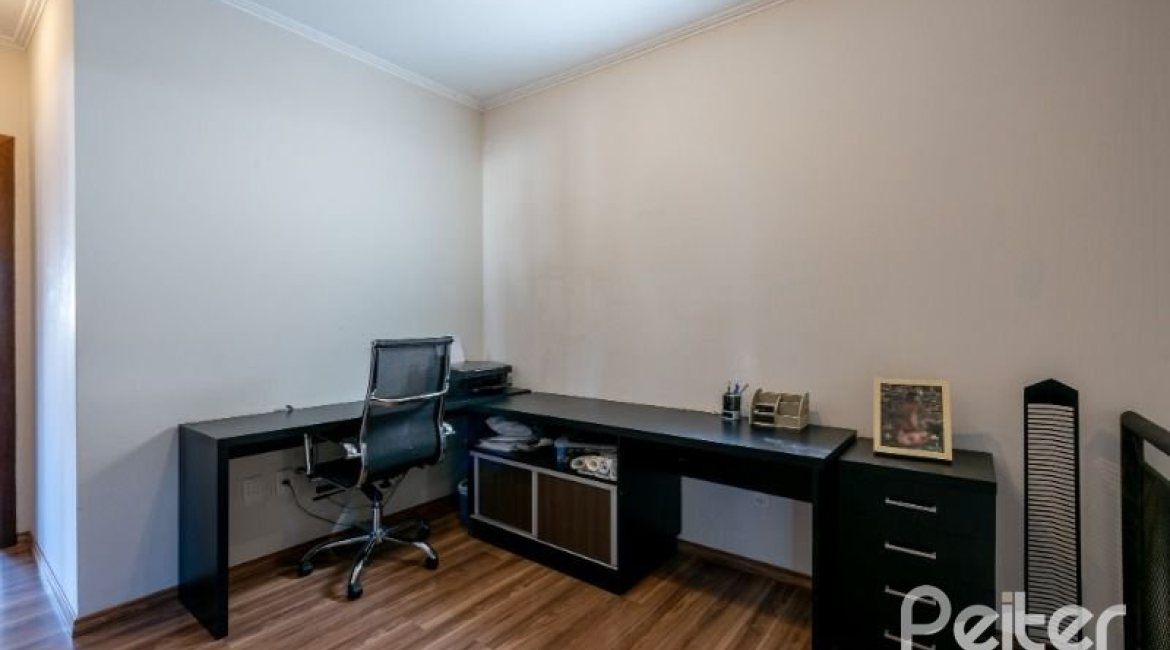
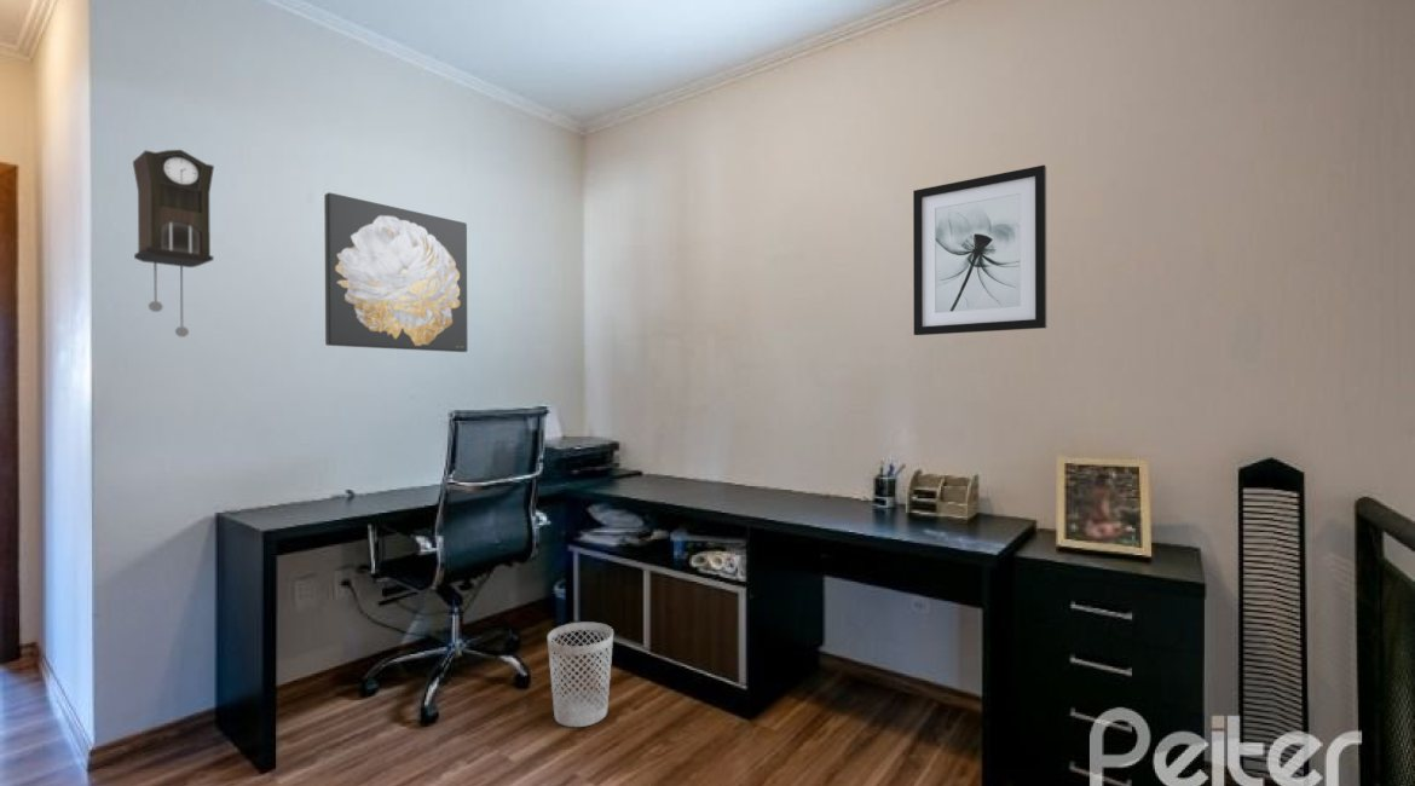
+ wall art (402, 279)
+ wastebasket (581, 674)
+ wall art (976, 255)
+ pendulum clock (174, 244)
